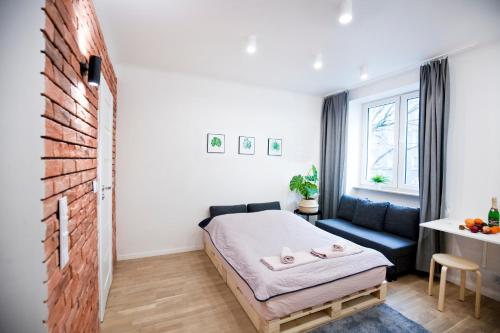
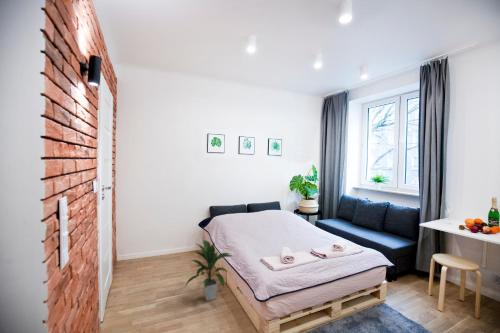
+ indoor plant (208, 268)
